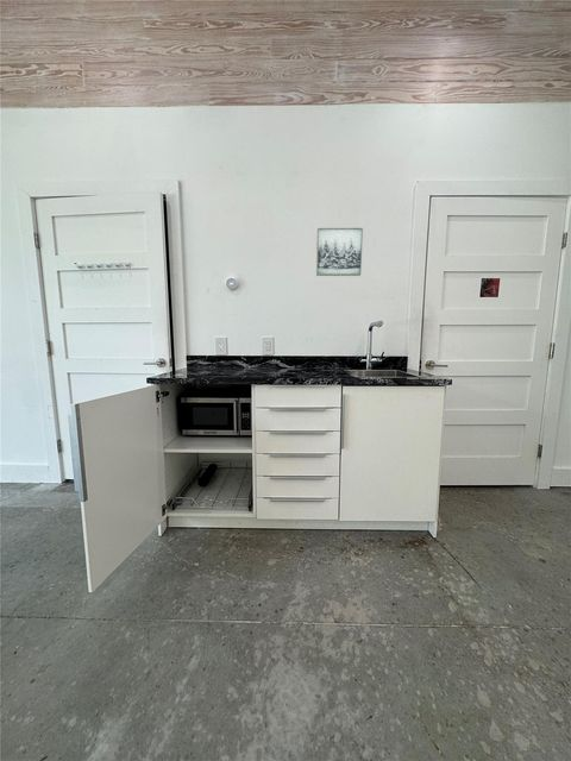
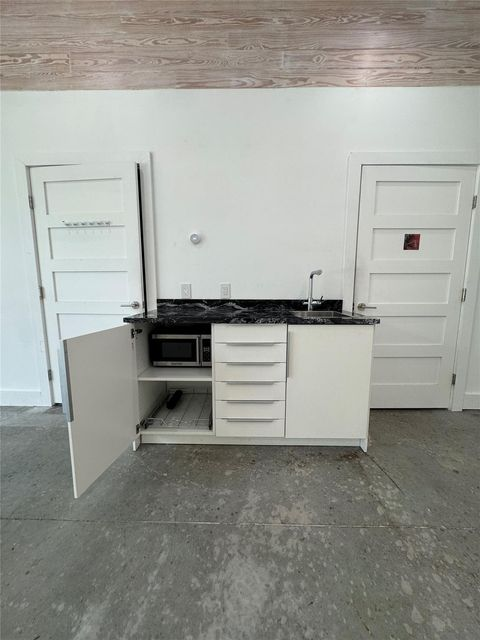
- wall art (339, 252)
